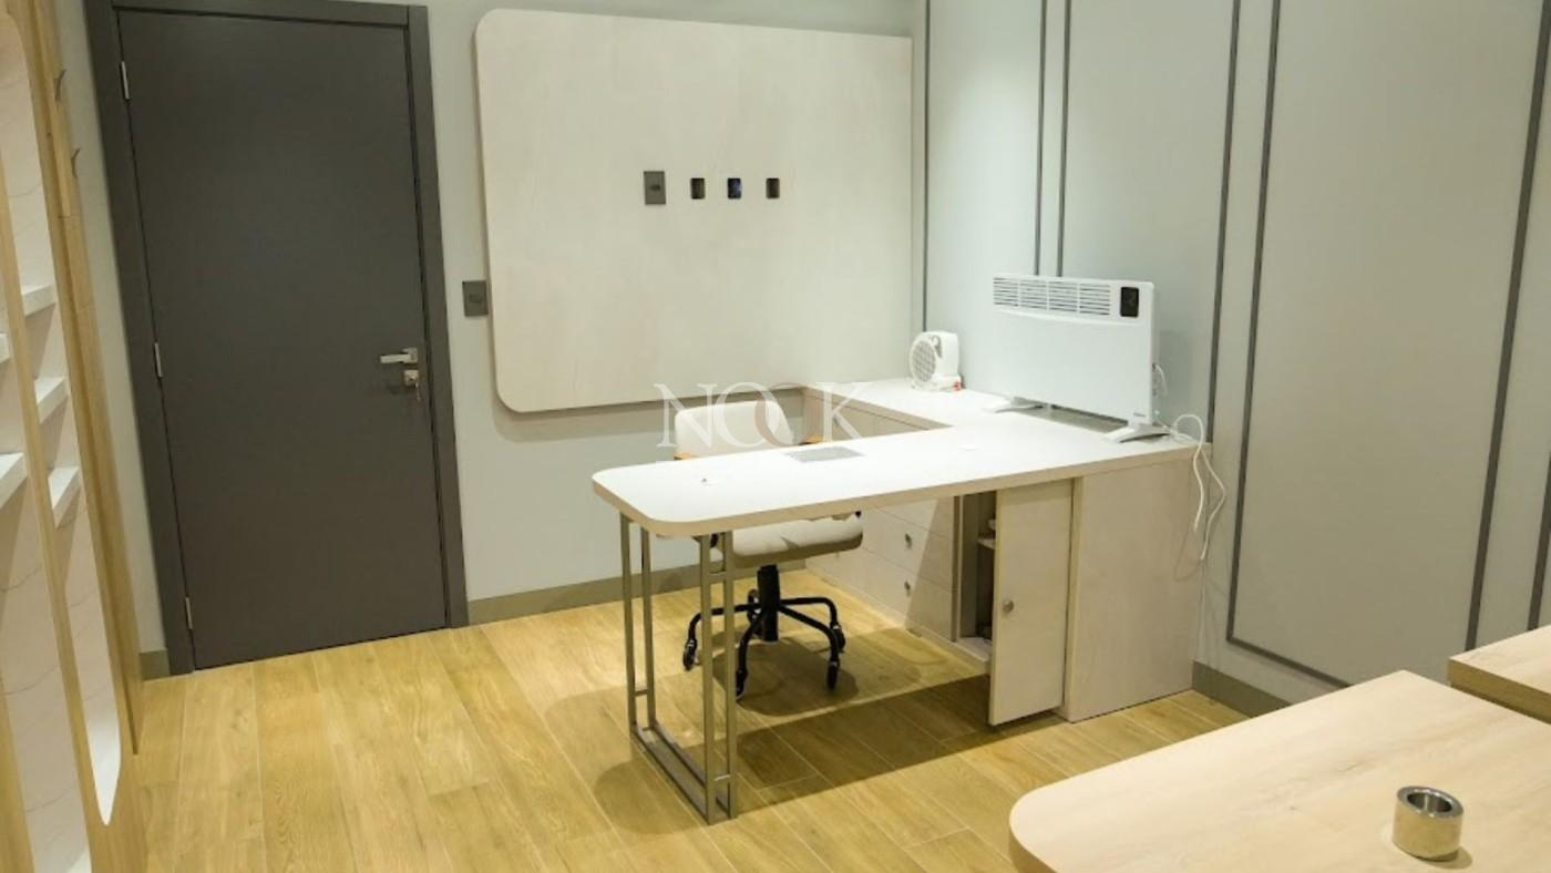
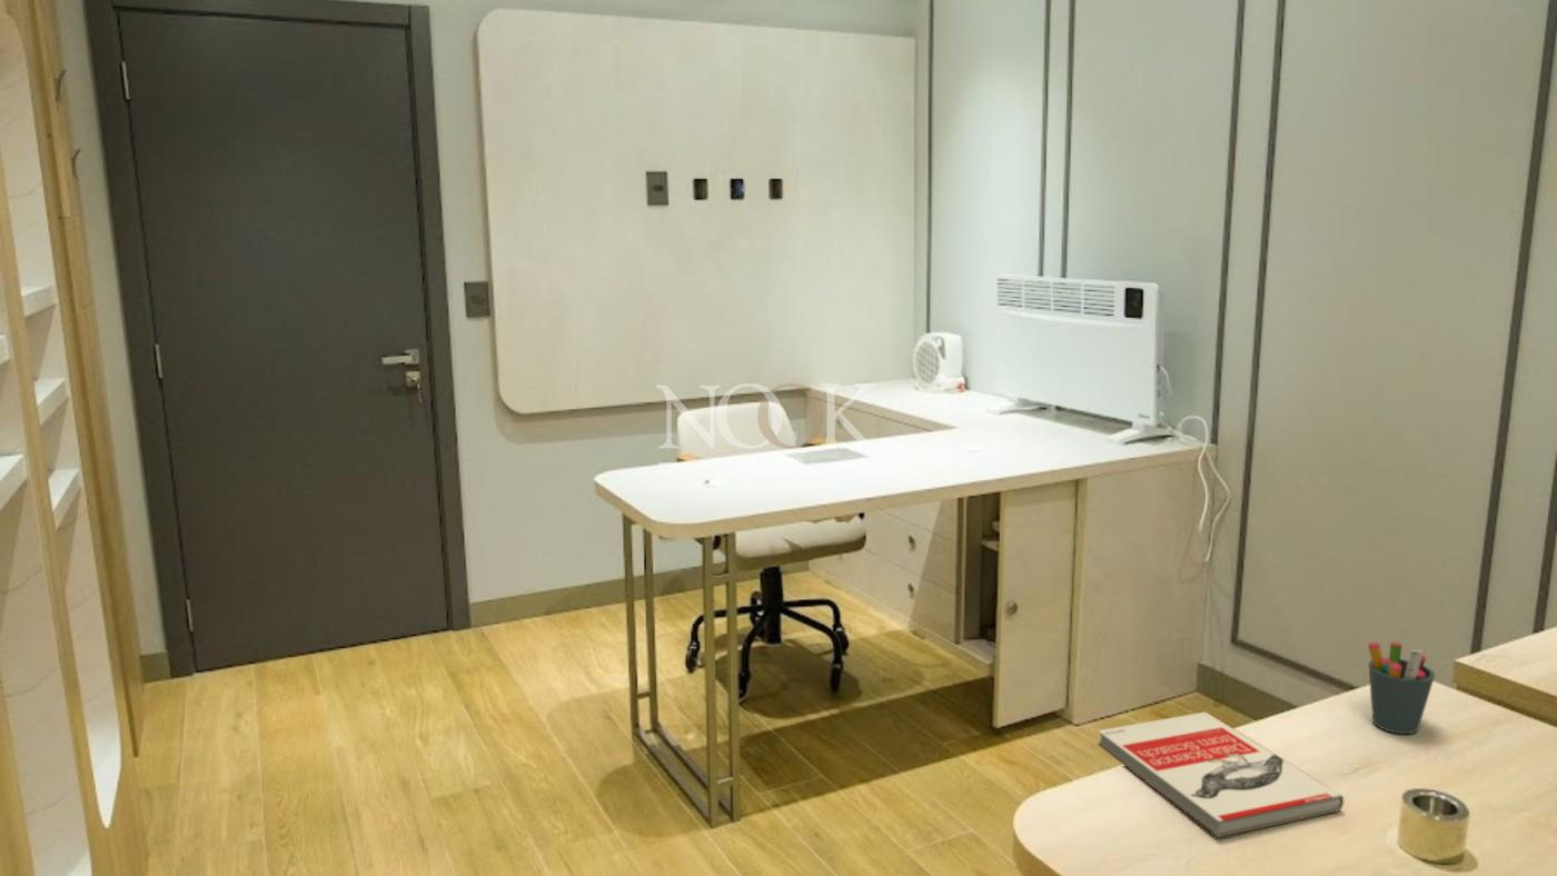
+ pen holder (1398, 681)
+ book (1213, 767)
